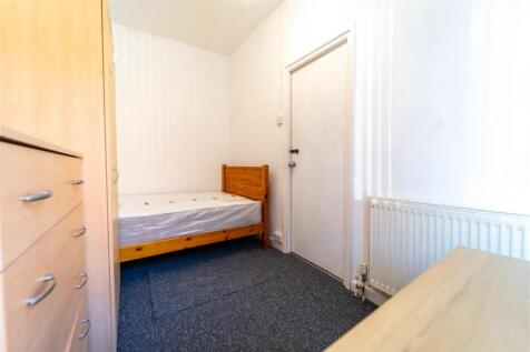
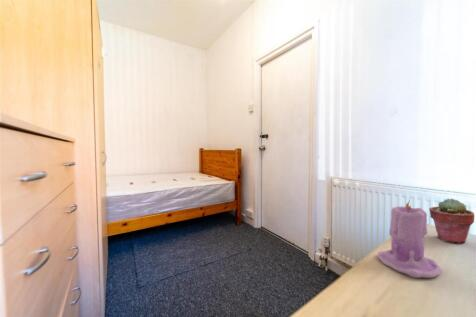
+ potted succulent (450, 218)
+ candle (409, 231)
